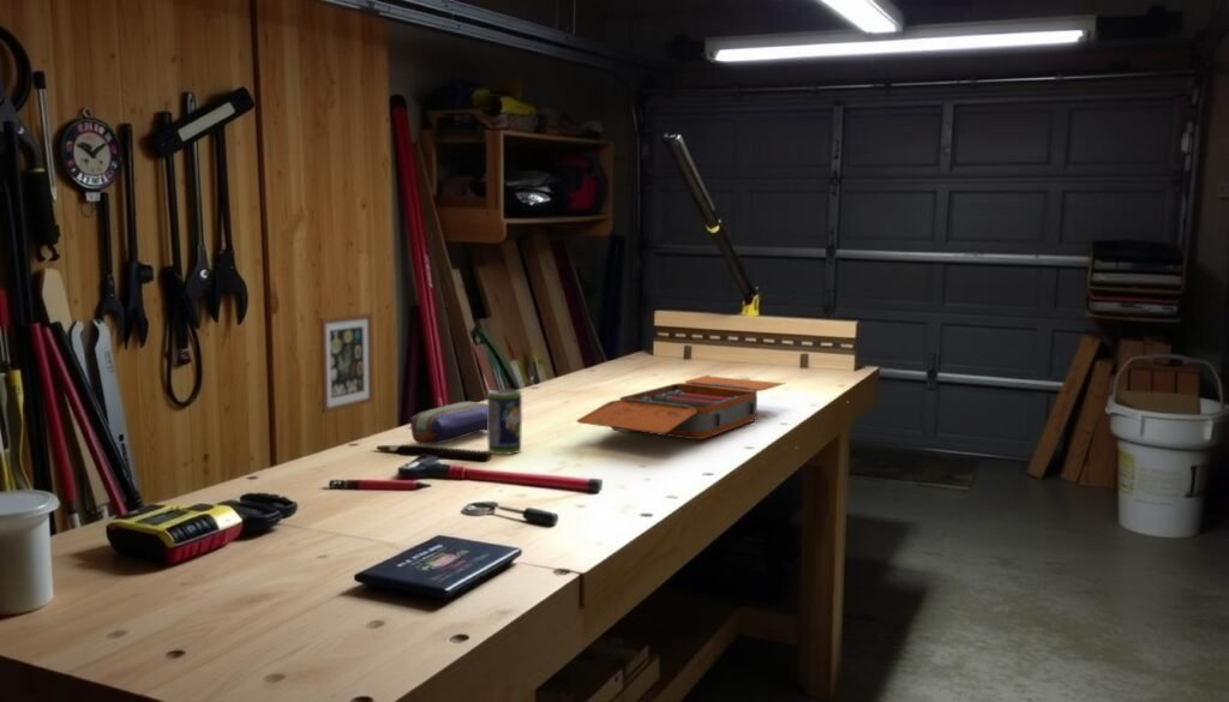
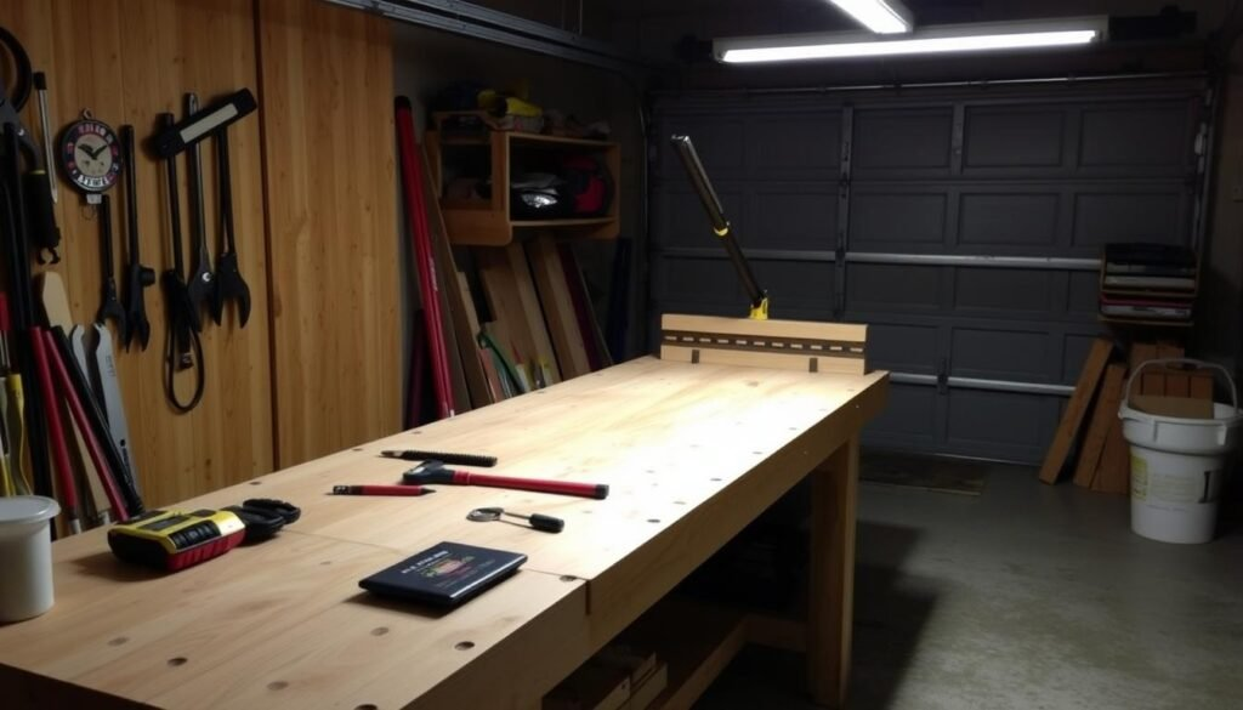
- beverage can (504, 420)
- toolbox (685, 408)
- wall art (347, 361)
- pencil case (455, 421)
